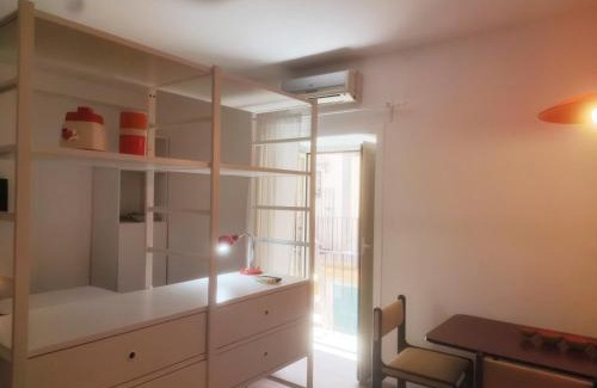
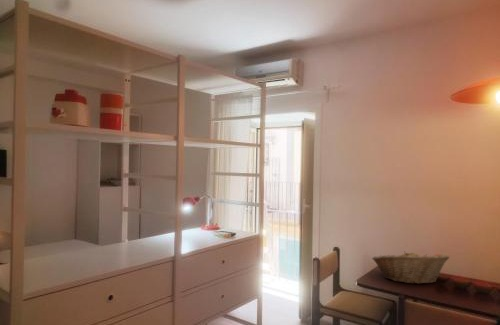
+ fruit basket (409, 263)
